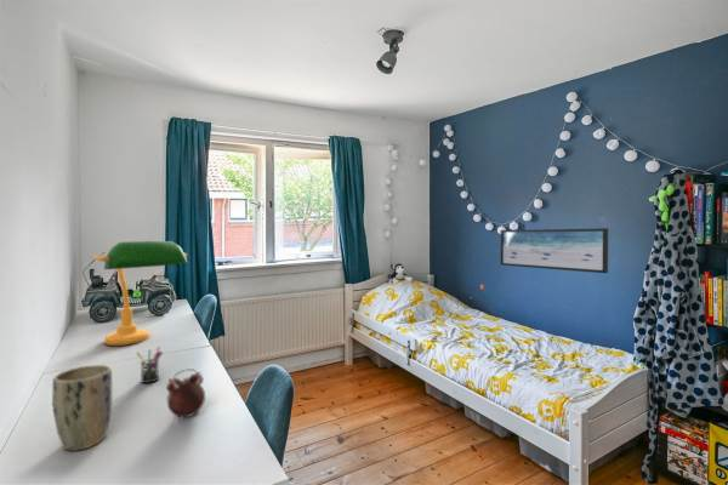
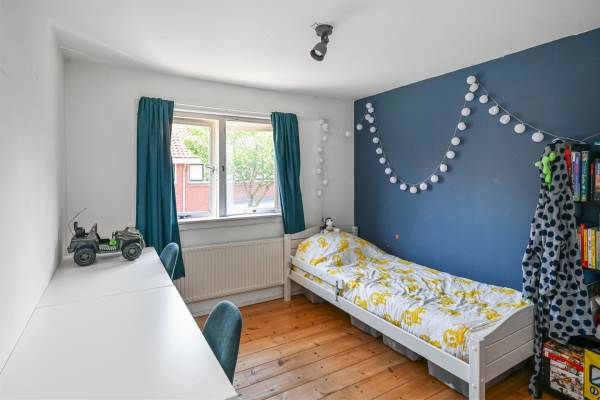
- desk lamp (127, 295)
- plant pot (83, 406)
- wall art (547, 249)
- pen holder (150, 363)
- alarm clock (186, 393)
